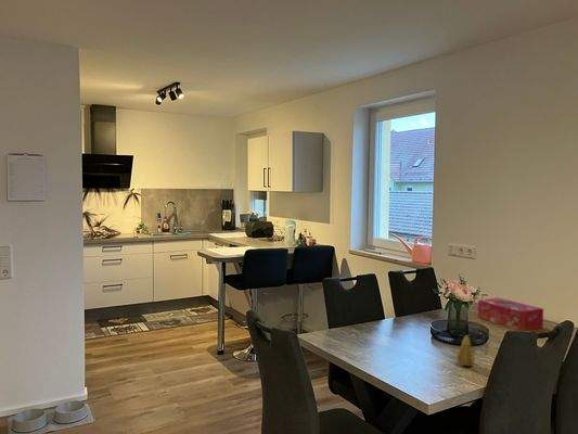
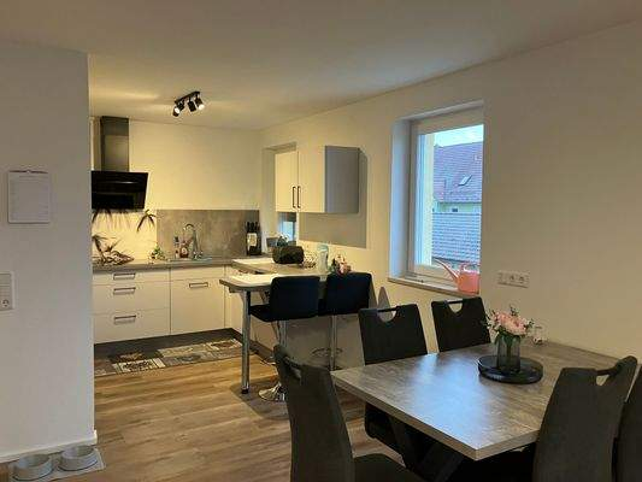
- tissue box (509, 312)
- fruit (465, 350)
